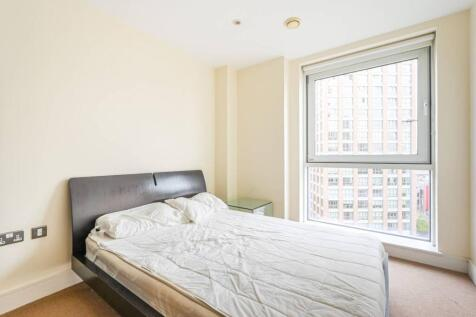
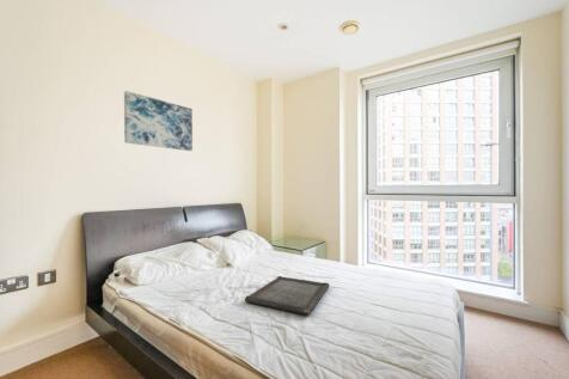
+ serving tray (290, 292)
+ wall art (161, 123)
